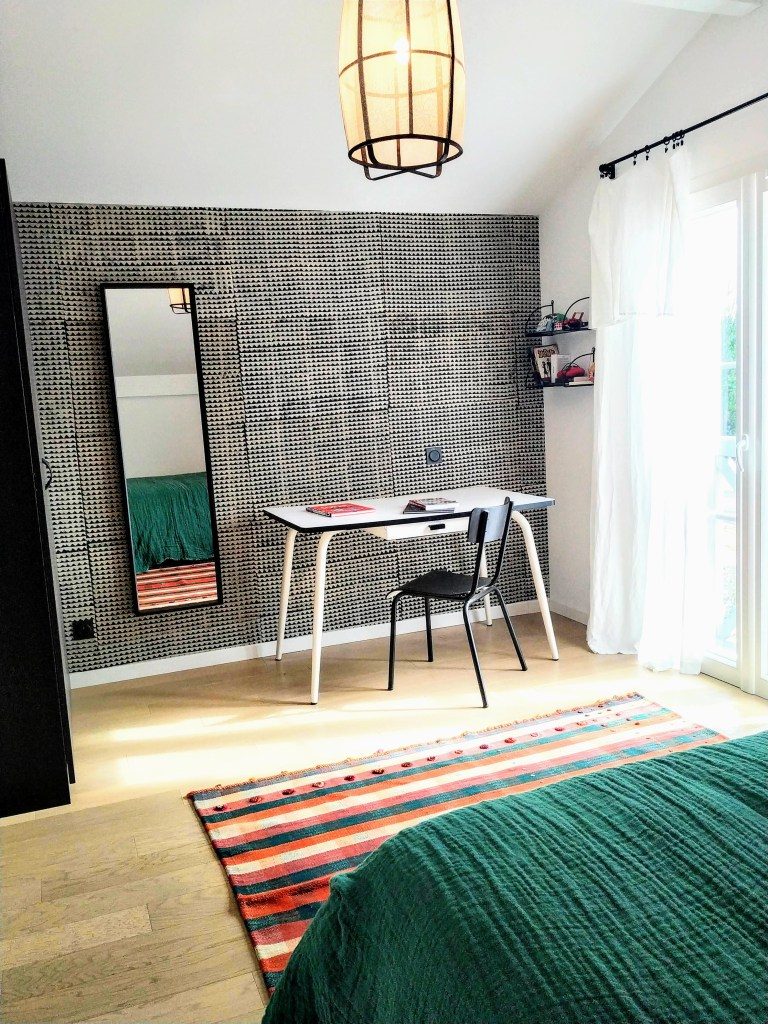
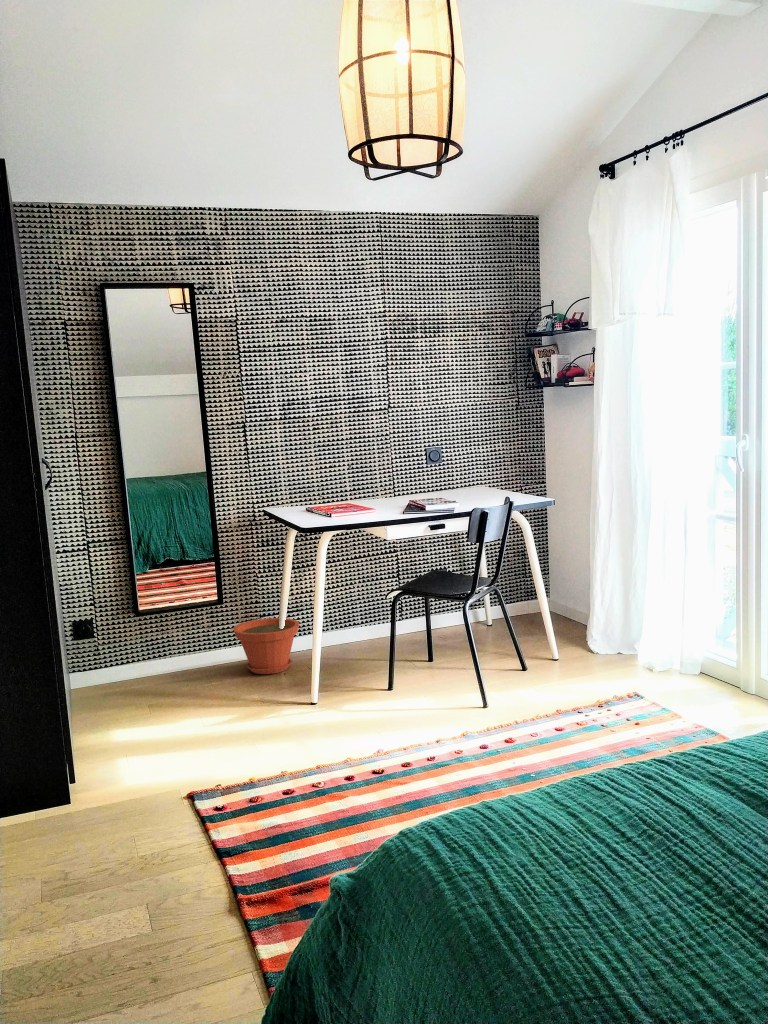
+ plant pot (267, 647)
